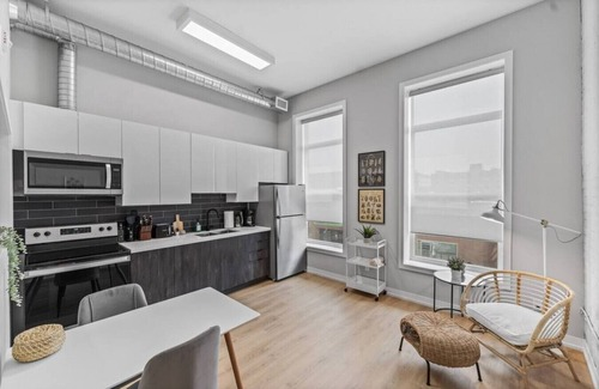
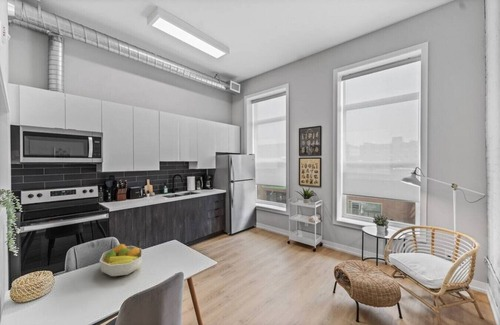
+ fruit bowl (122, 258)
